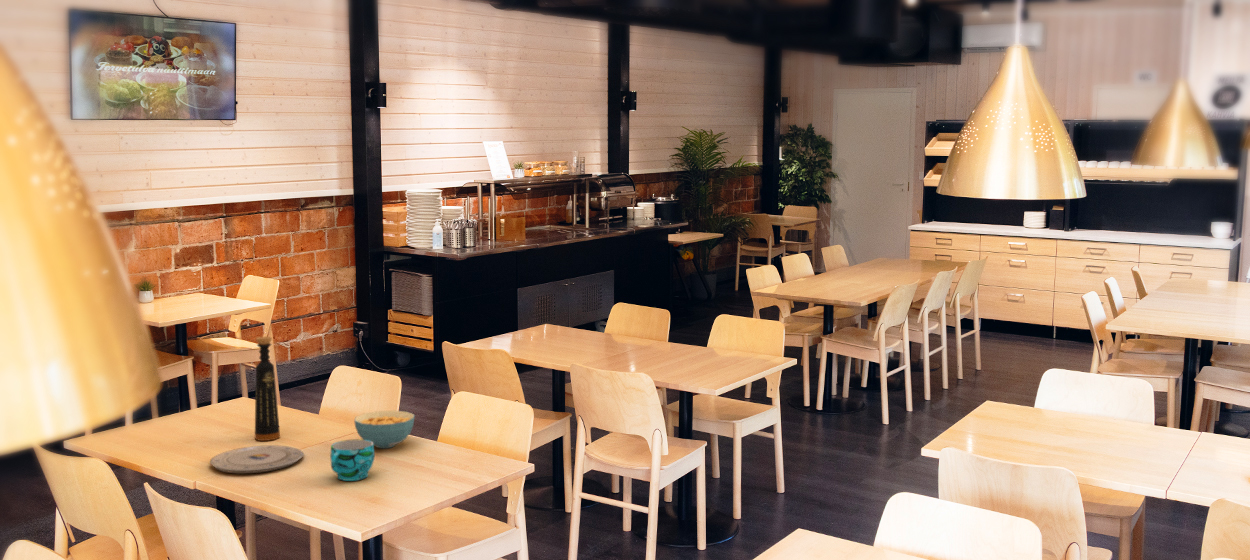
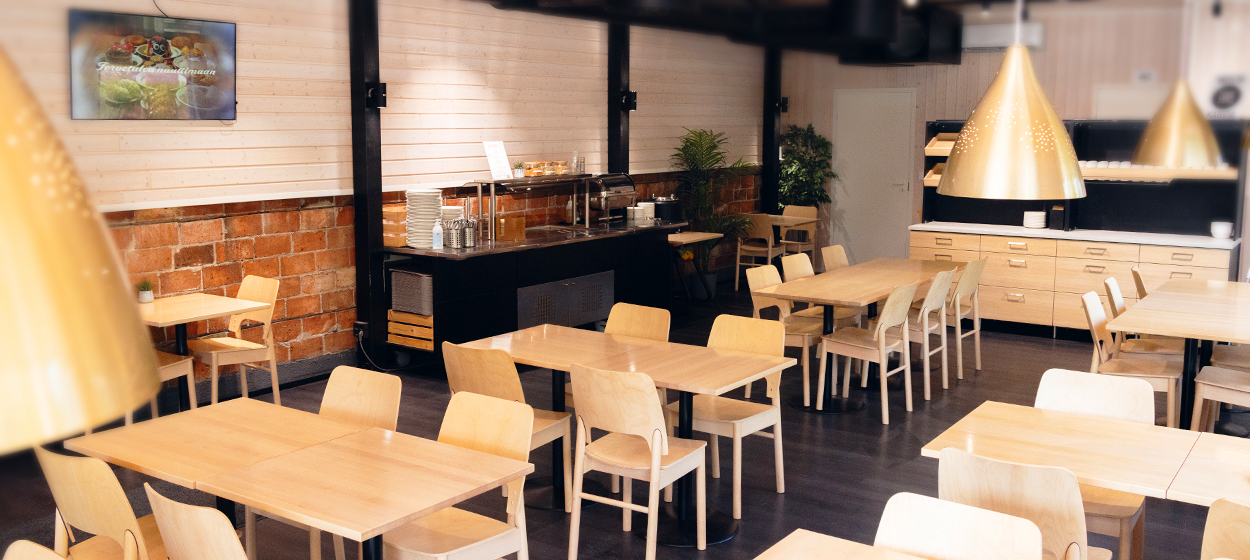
- cup (352, 461)
- cereal bowl (385, 431)
- plate (257, 459)
- bottle (265, 388)
